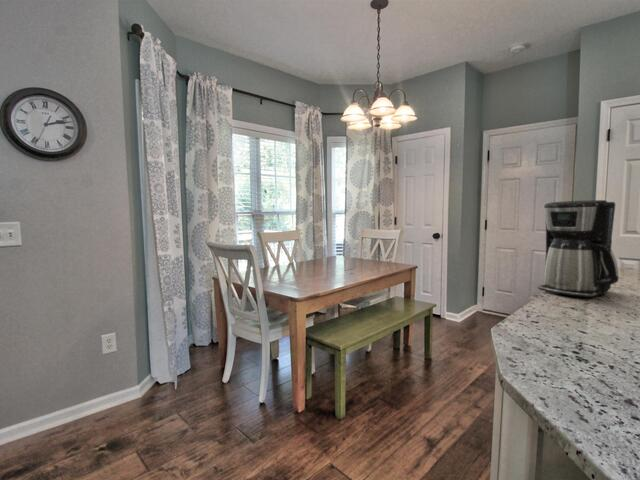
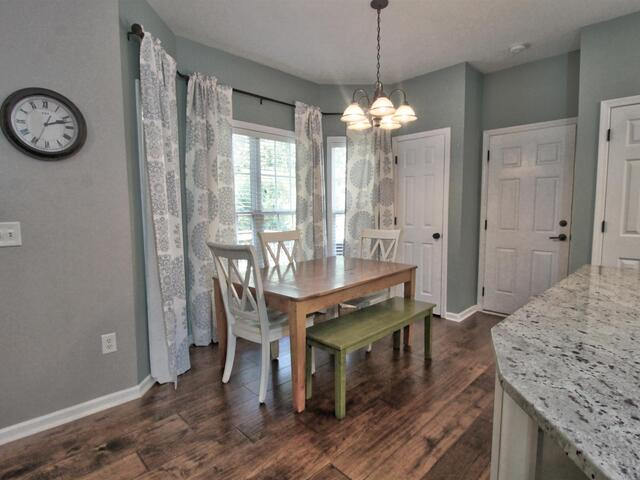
- coffee maker (587, 246)
